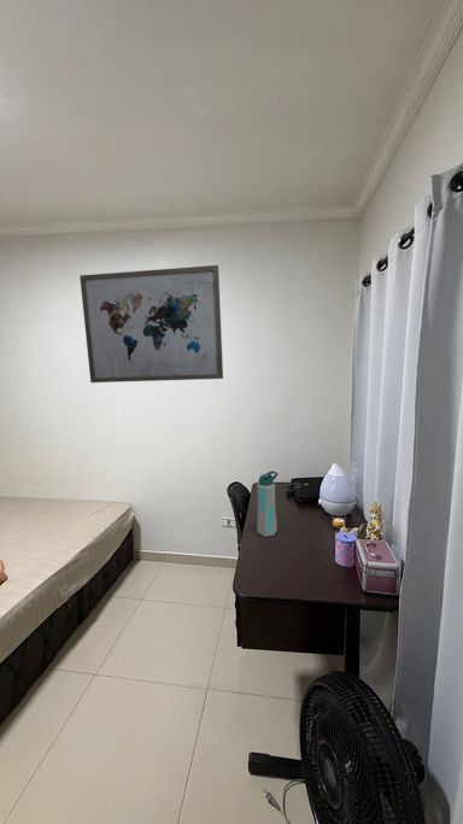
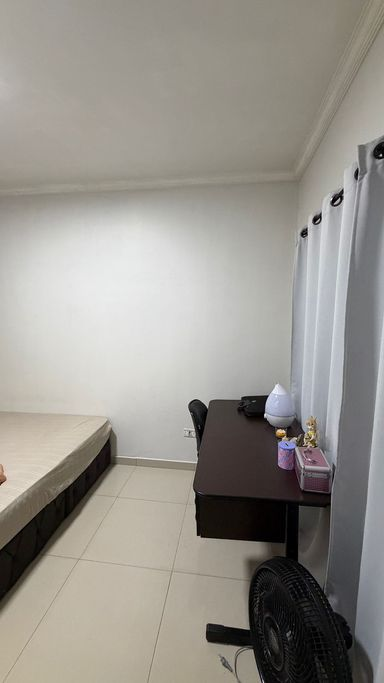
- water bottle (266, 503)
- wall art (151, 327)
